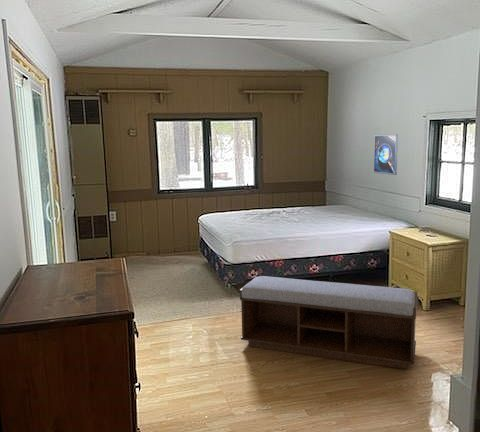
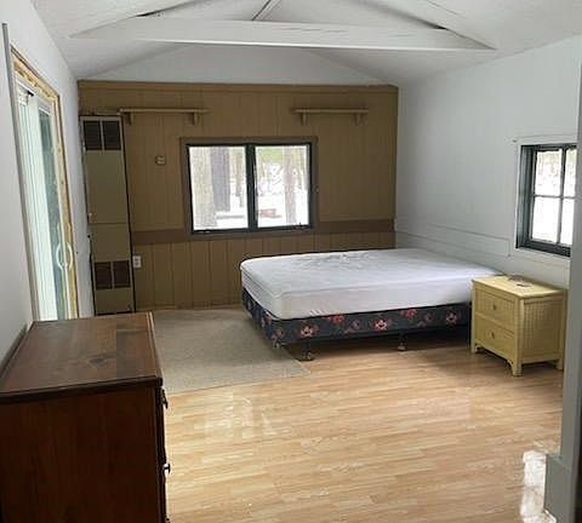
- bench (326, 317)
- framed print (385, 154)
